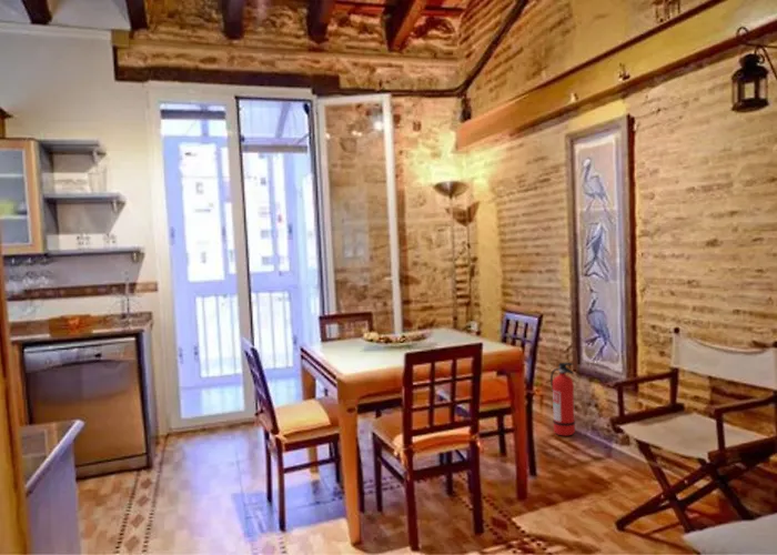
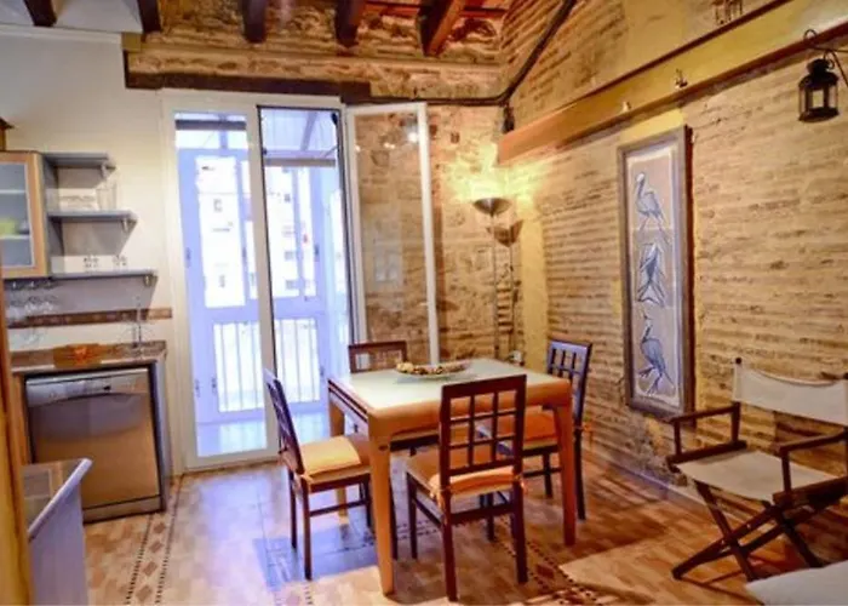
- fire extinguisher (562, 396)
